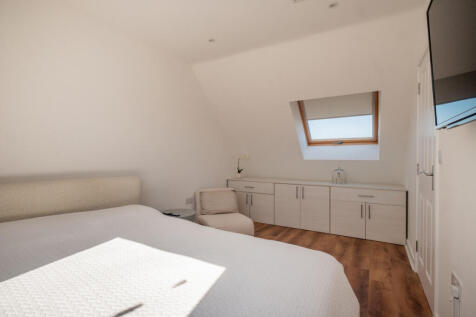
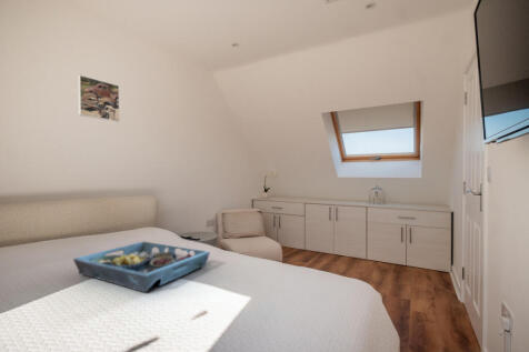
+ serving tray (143, 261)
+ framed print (99, 99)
